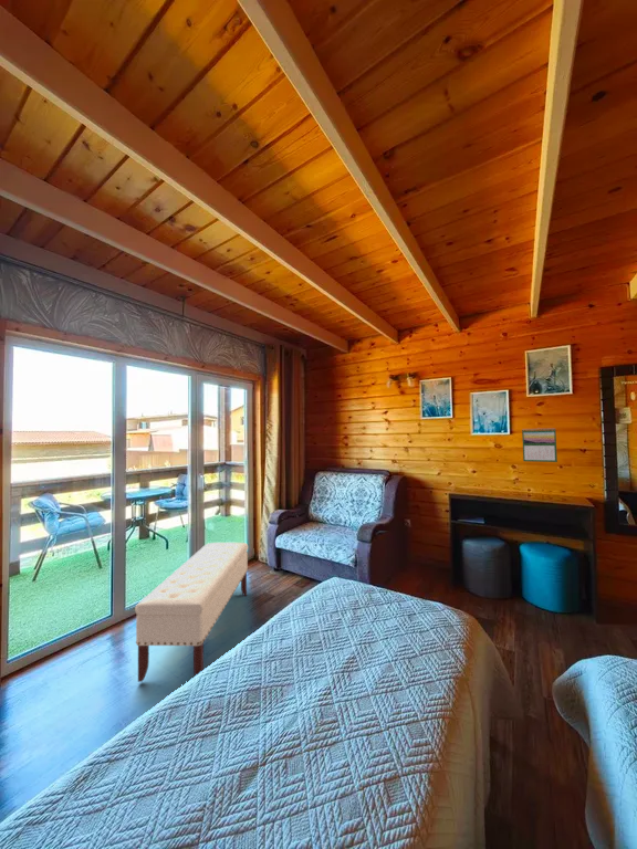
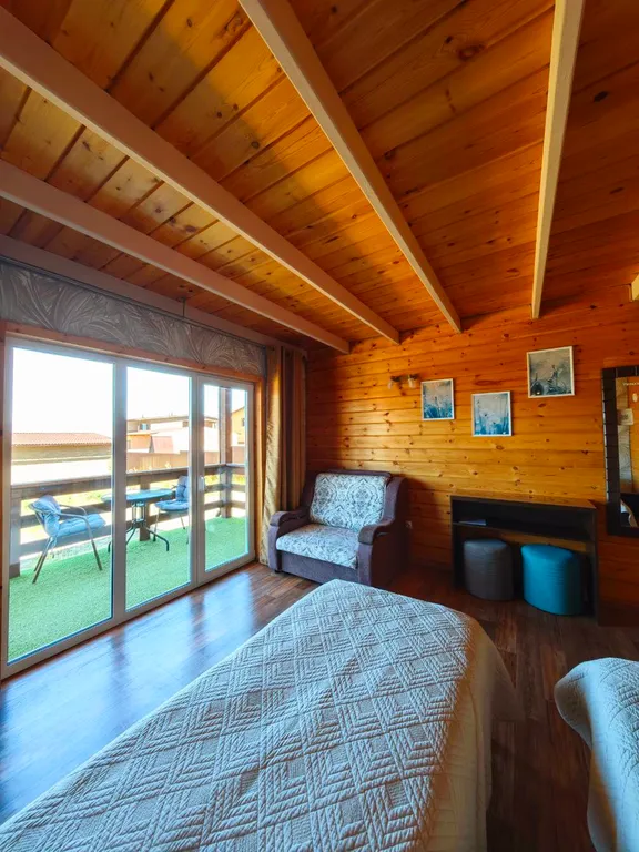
- bench (203, 597)
- calendar (539, 444)
